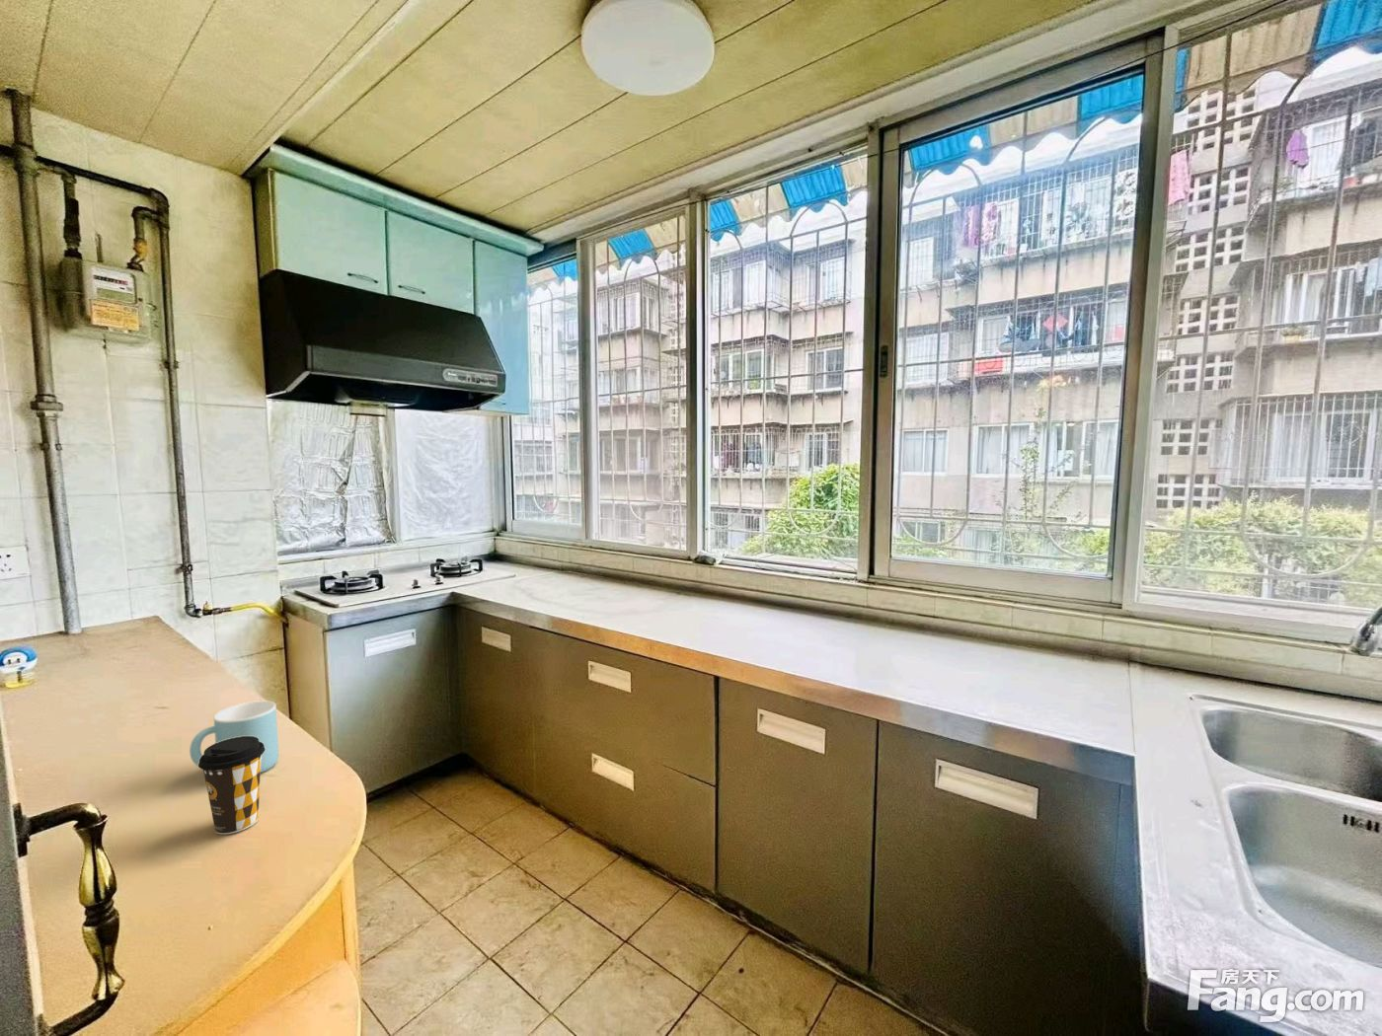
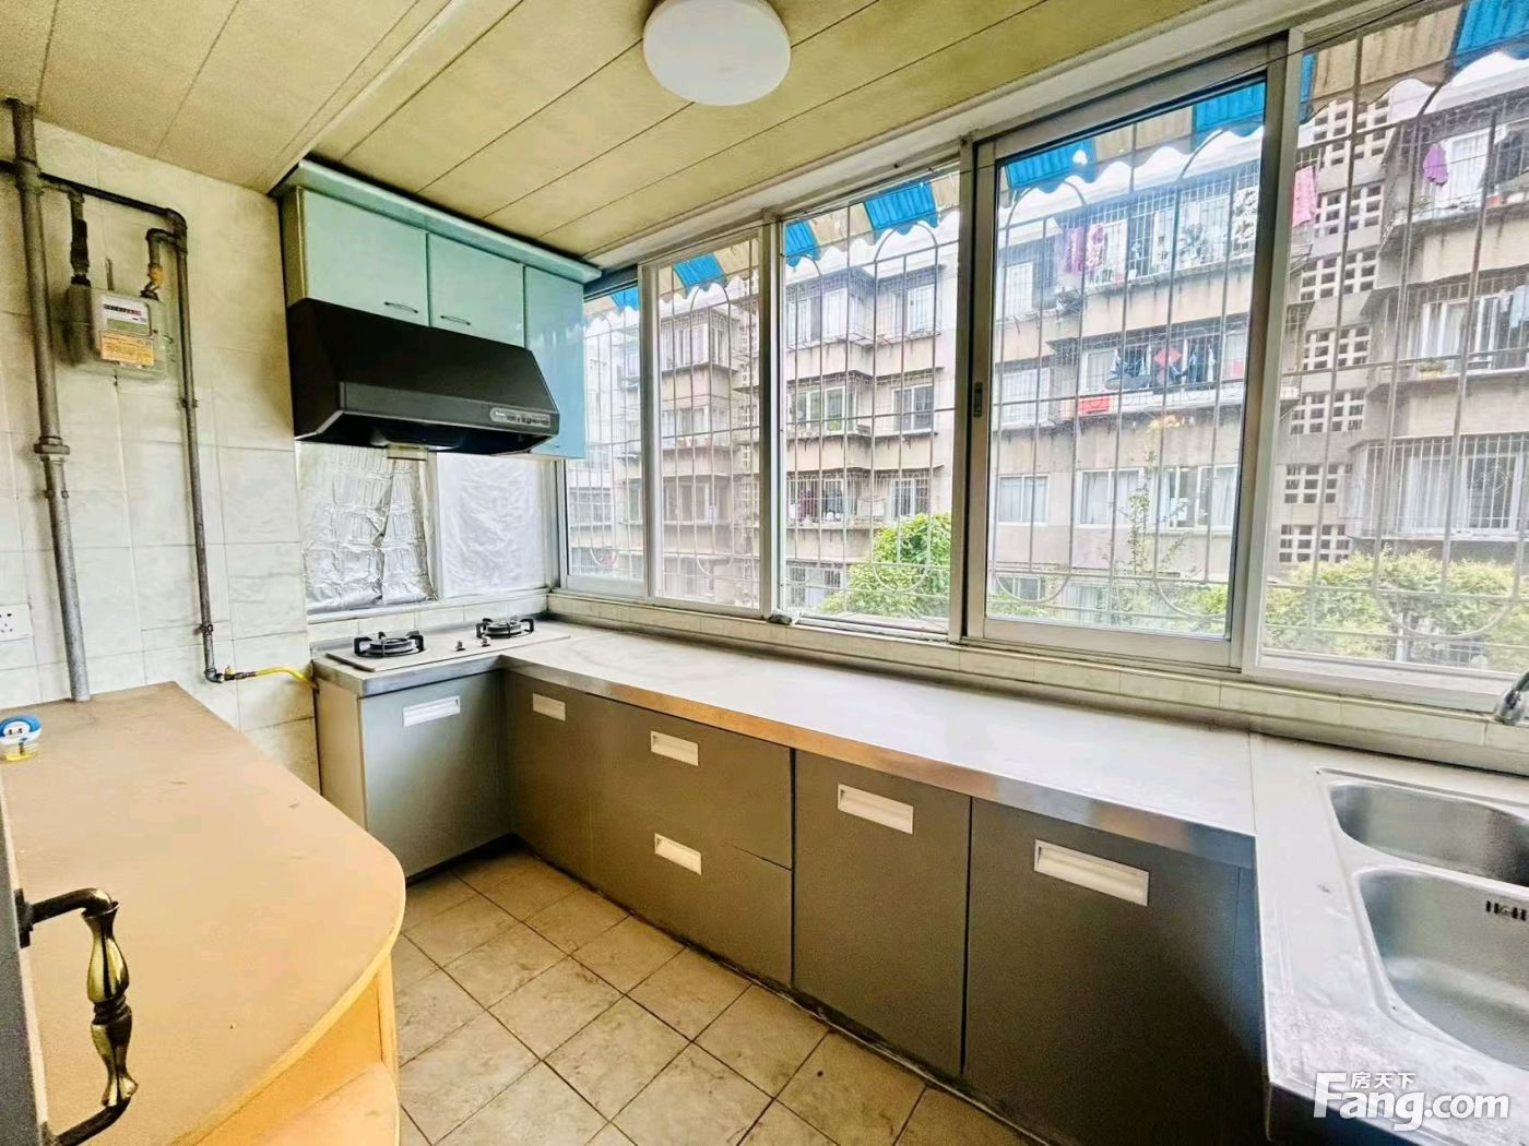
- coffee cup (234, 785)
- mug (234, 737)
